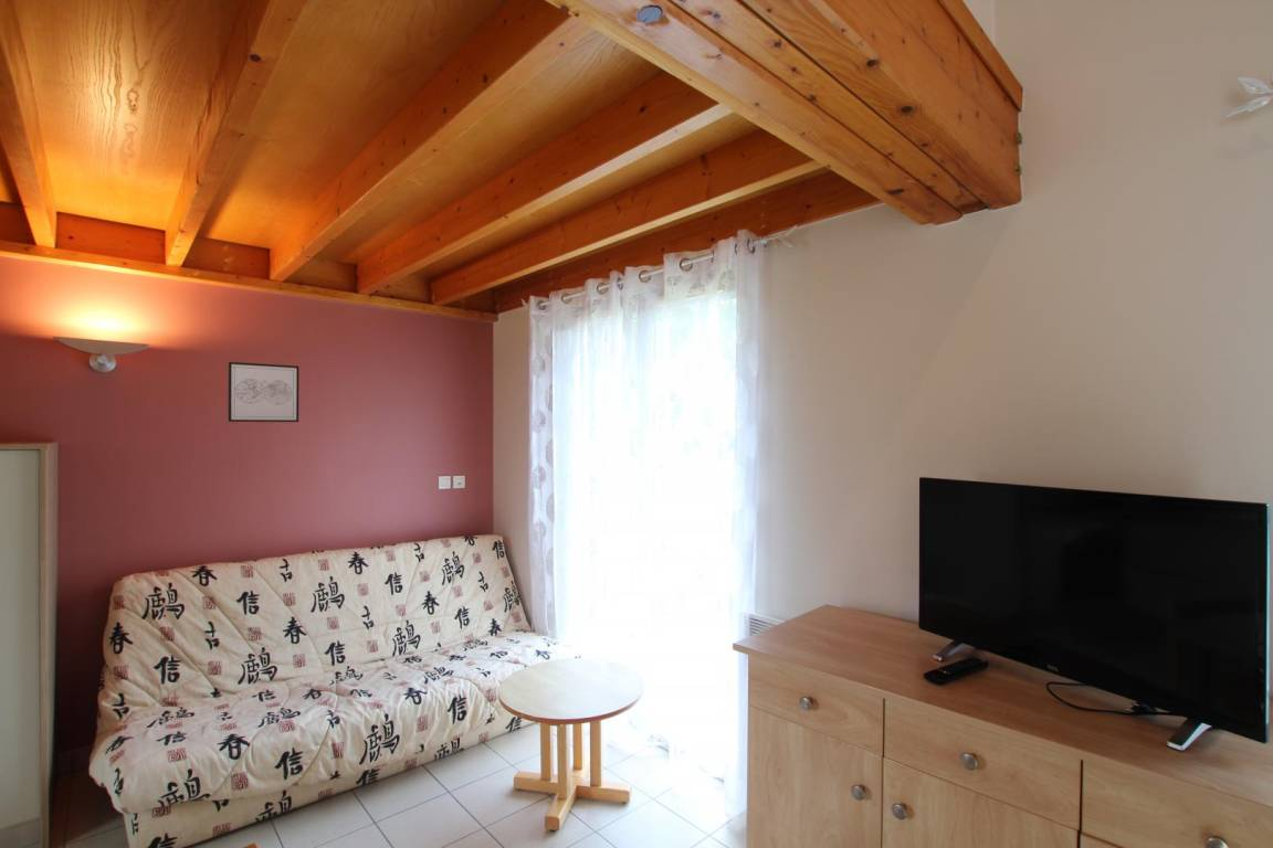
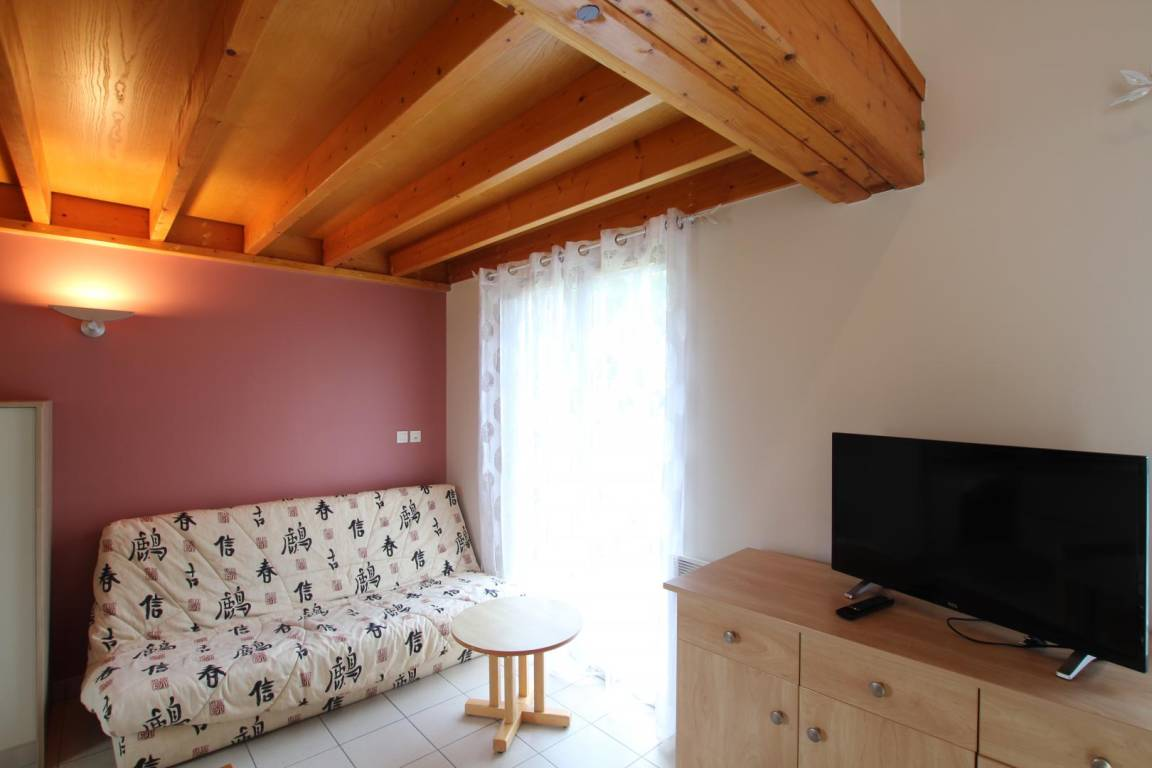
- wall art (264, 392)
